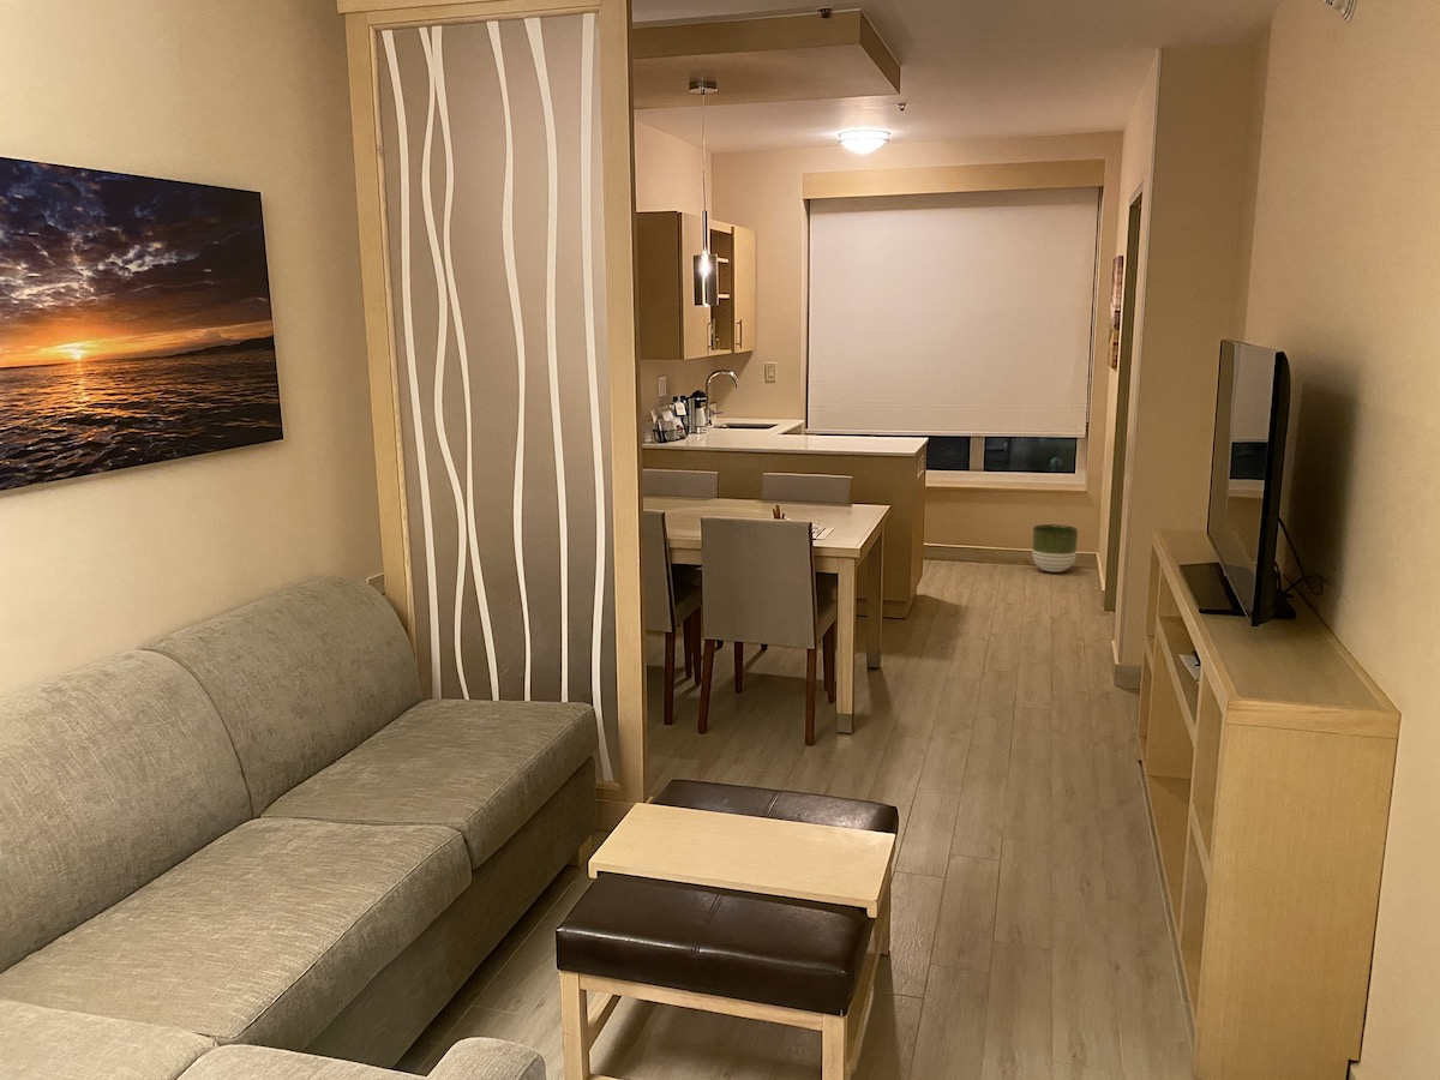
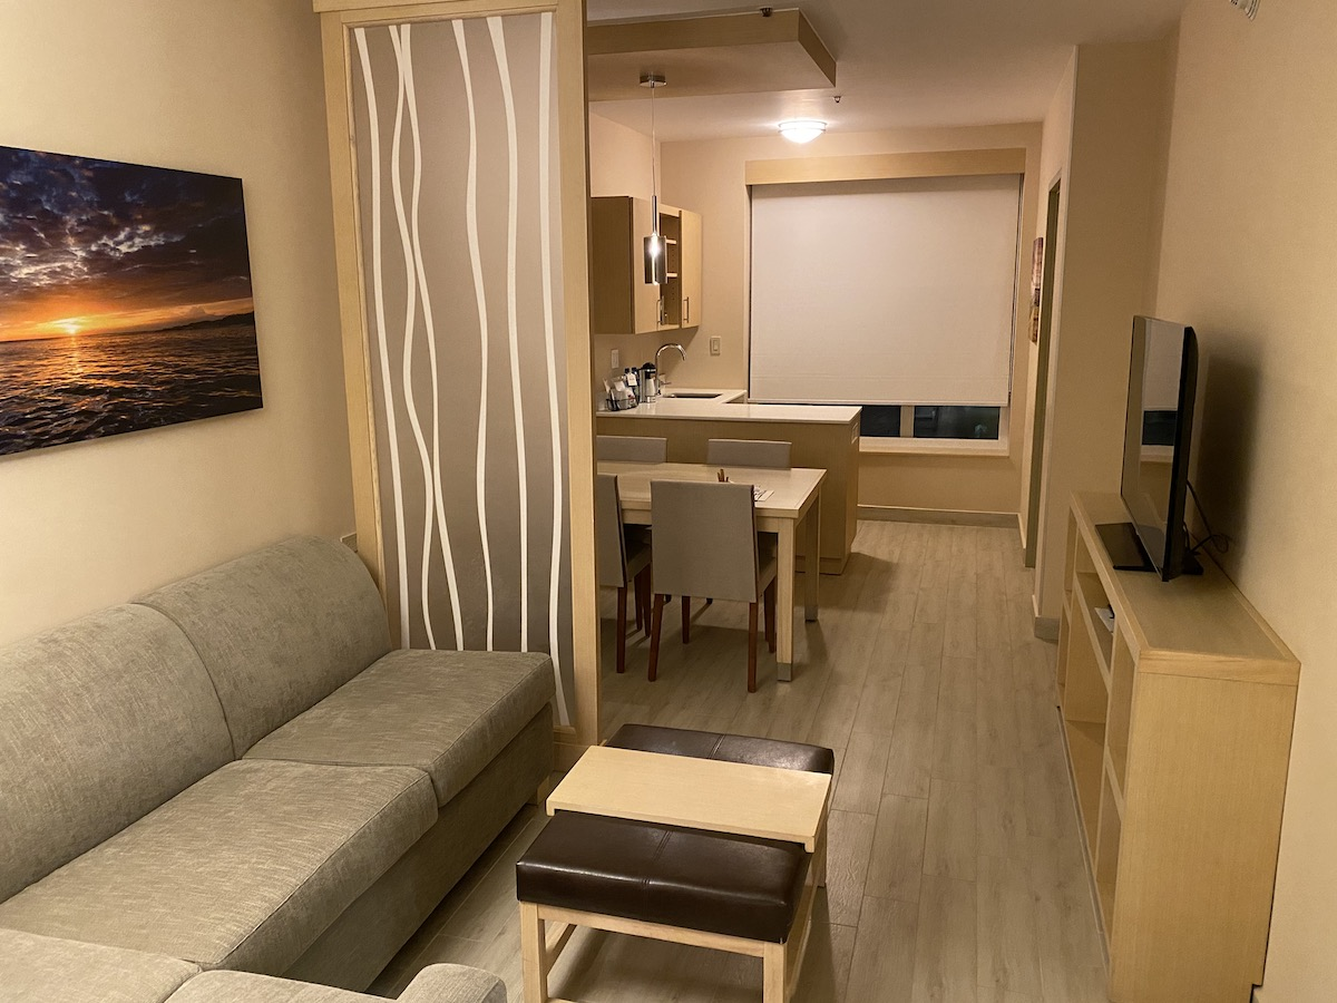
- planter (1054, 550)
